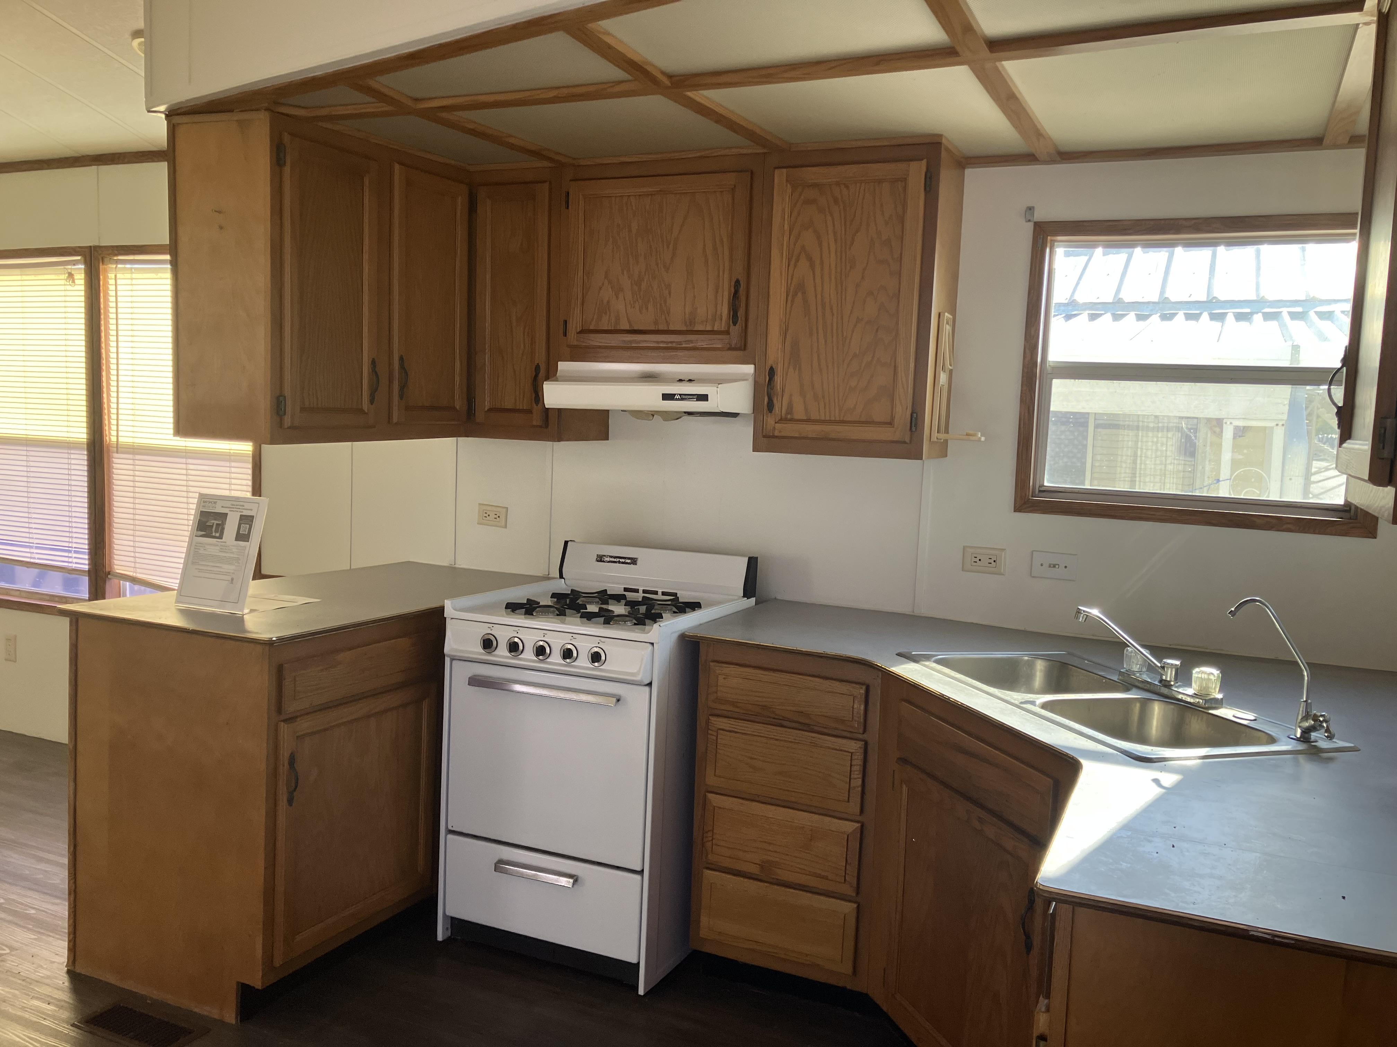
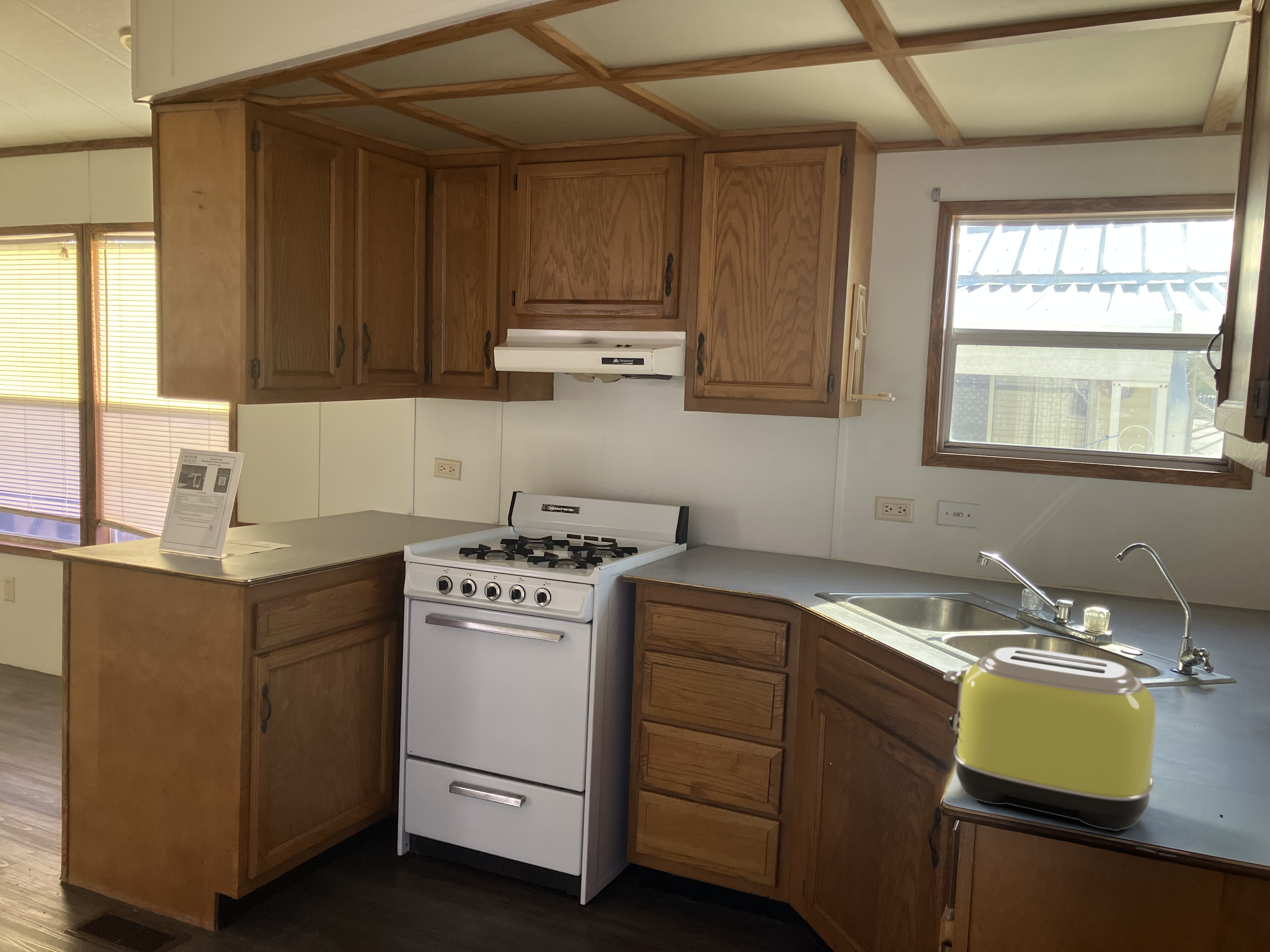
+ toaster (1044, 730)
